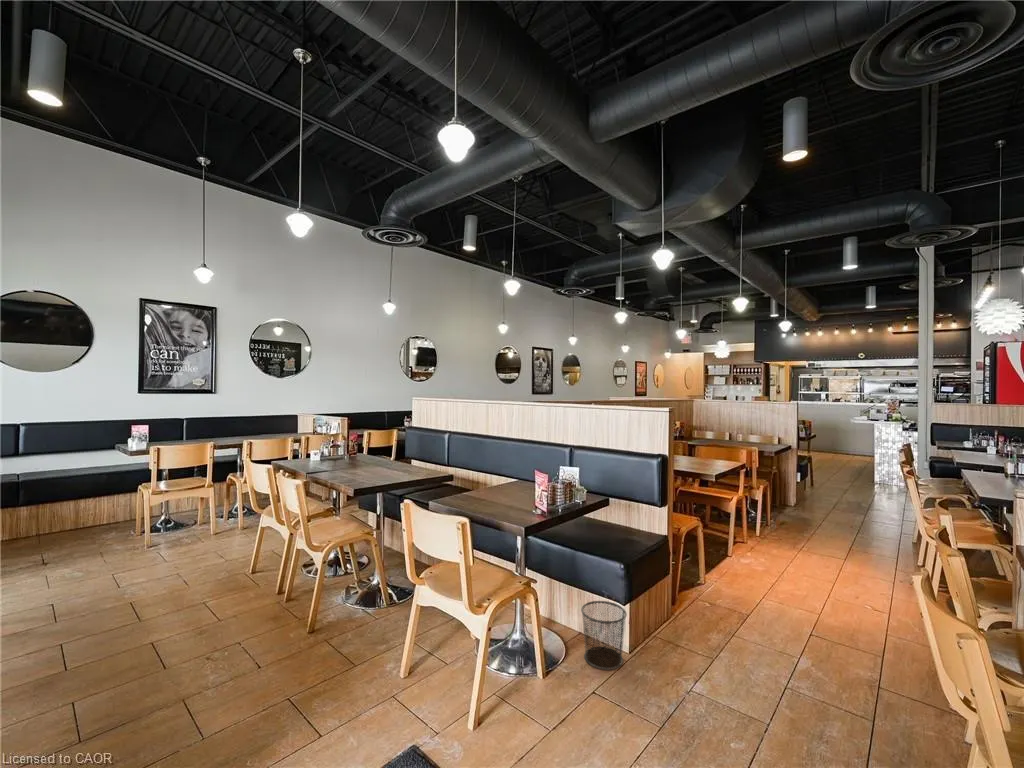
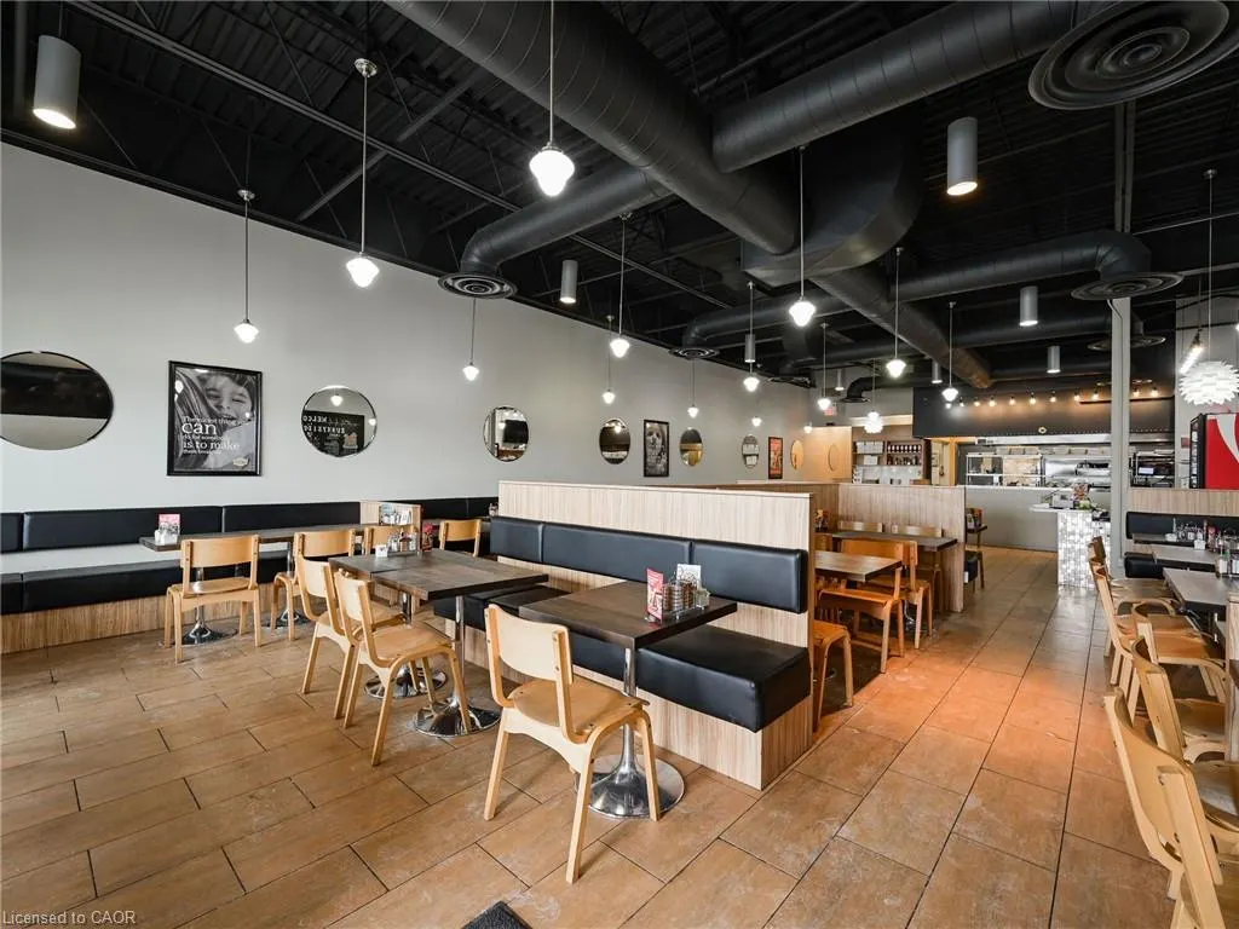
- waste bin (603, 634)
